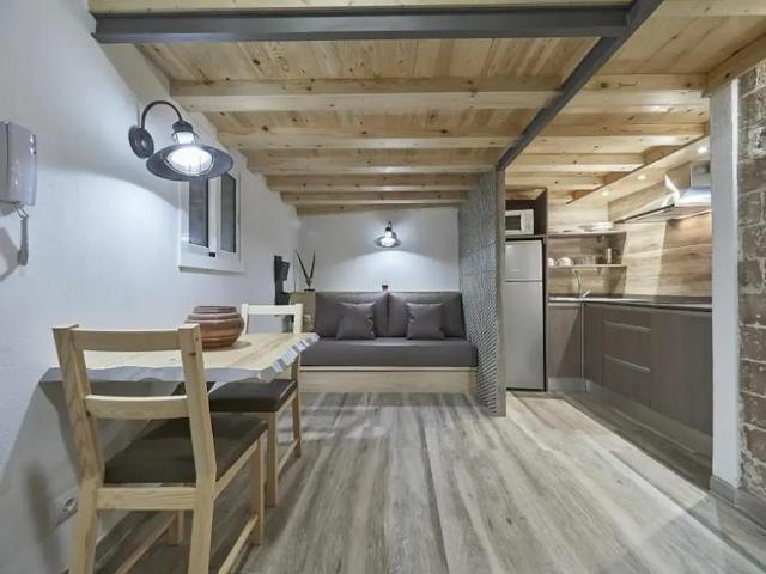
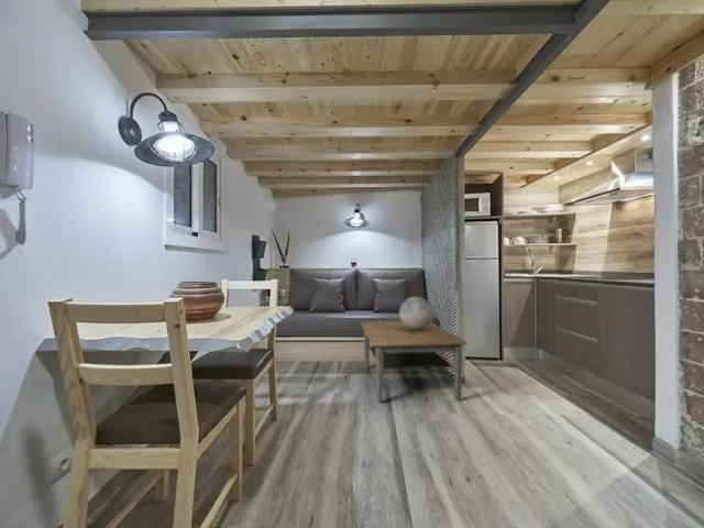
+ decorative sphere (416, 312)
+ coffee table (405, 355)
